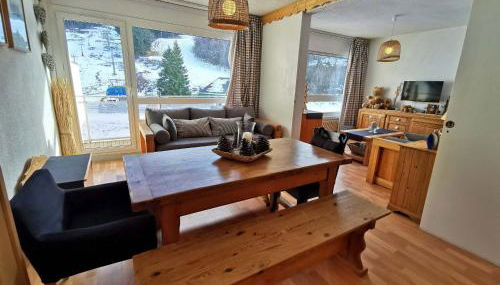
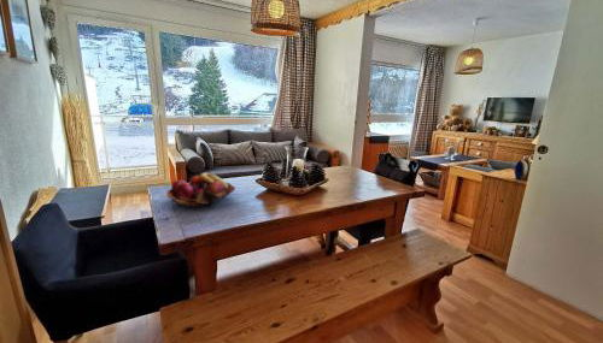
+ fruit basket (203, 188)
